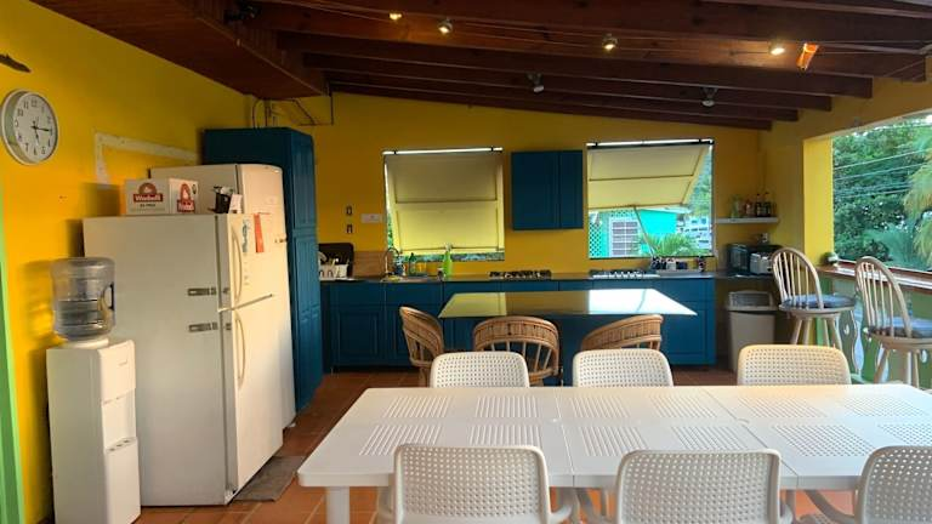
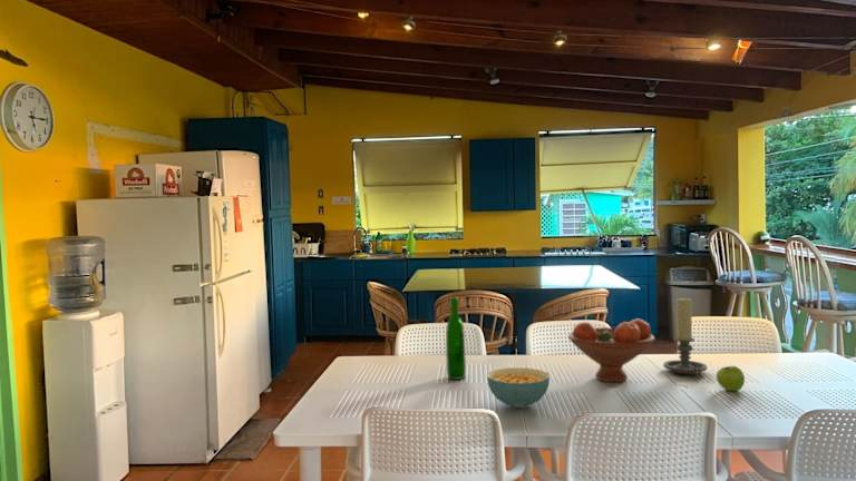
+ wine bottle (455, 337)
+ fruit bowl (610, 349)
+ fruit (730, 377)
+ candle holder (685, 334)
+ cereal bowl (518, 390)
